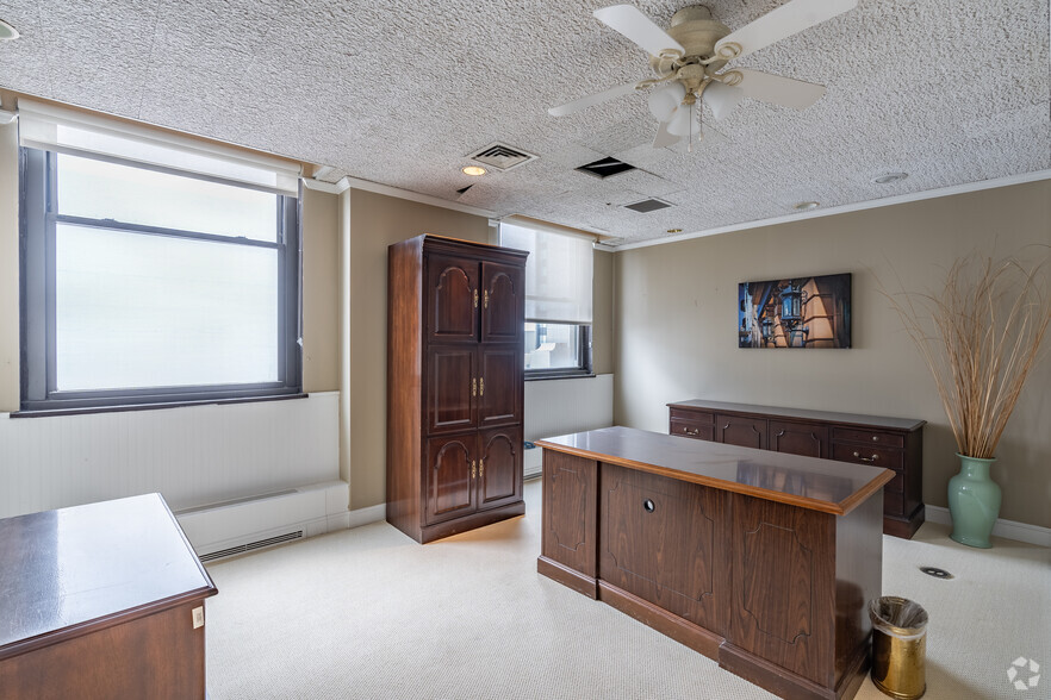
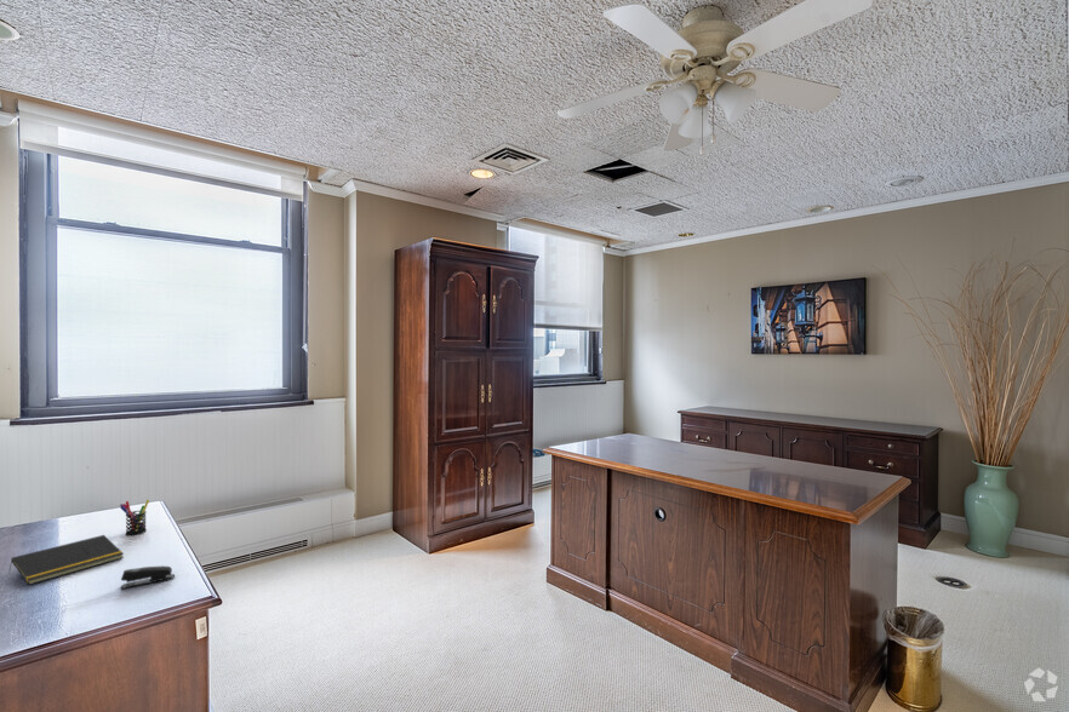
+ pen holder (136, 516)
+ stapler (148, 573)
+ notepad (69, 557)
